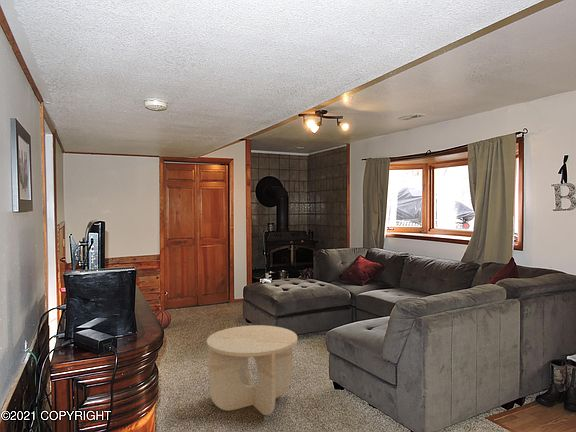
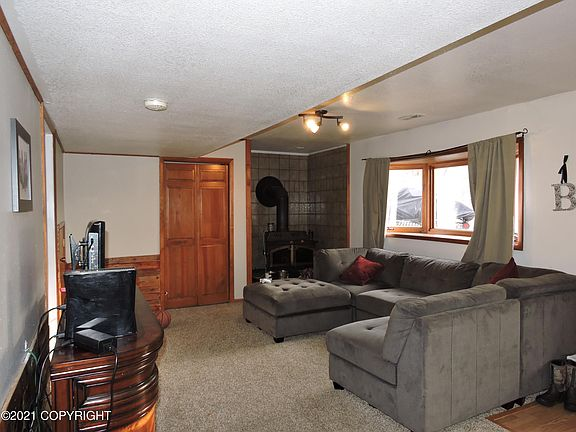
- side table (248, 371)
